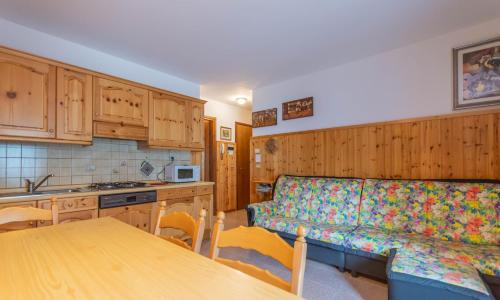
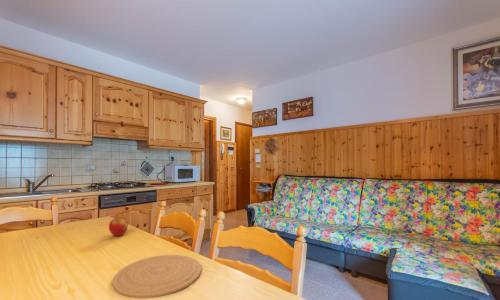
+ apple (118, 225)
+ plate (159, 272)
